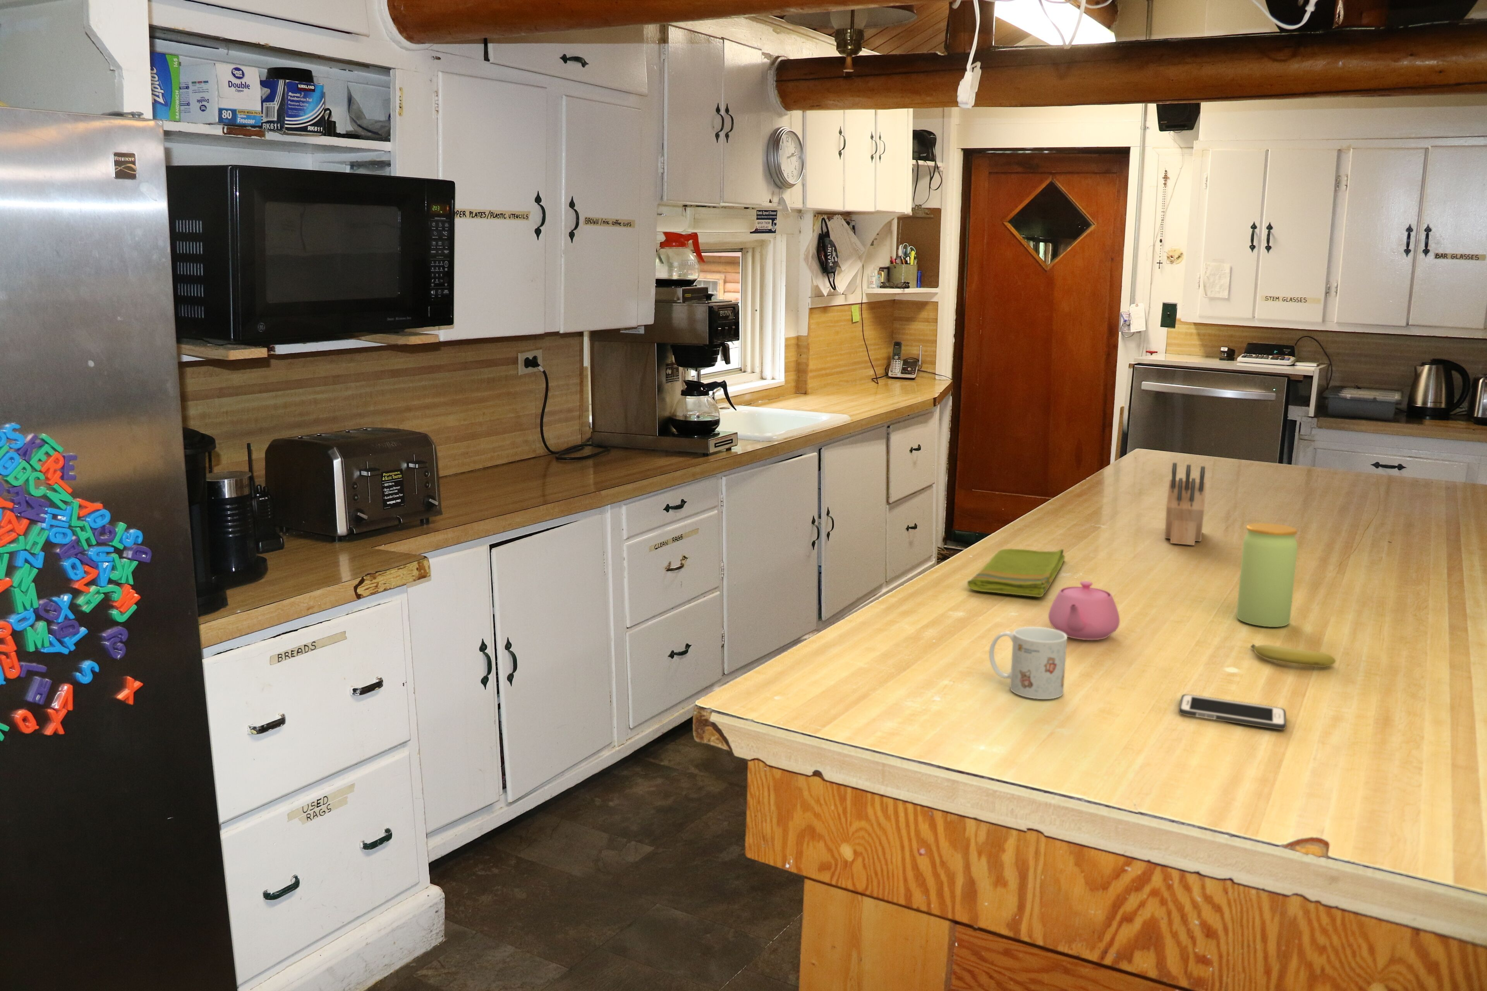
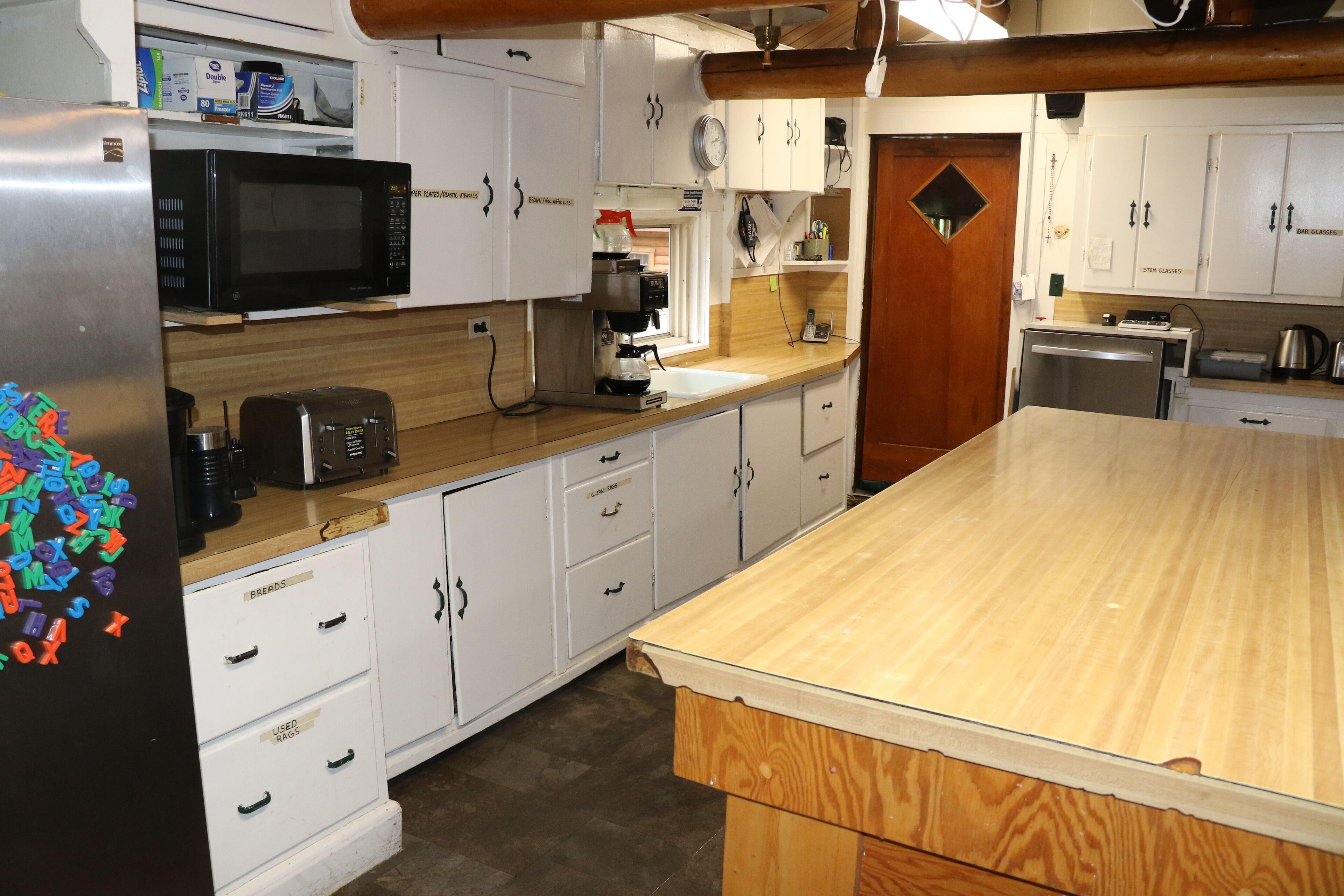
- cell phone (1231, 711)
- knife block (1186, 499)
- fruit (1289, 653)
- mug (1026, 660)
- teapot (1083, 608)
- jar (1267, 574)
- dish towel (1019, 567)
